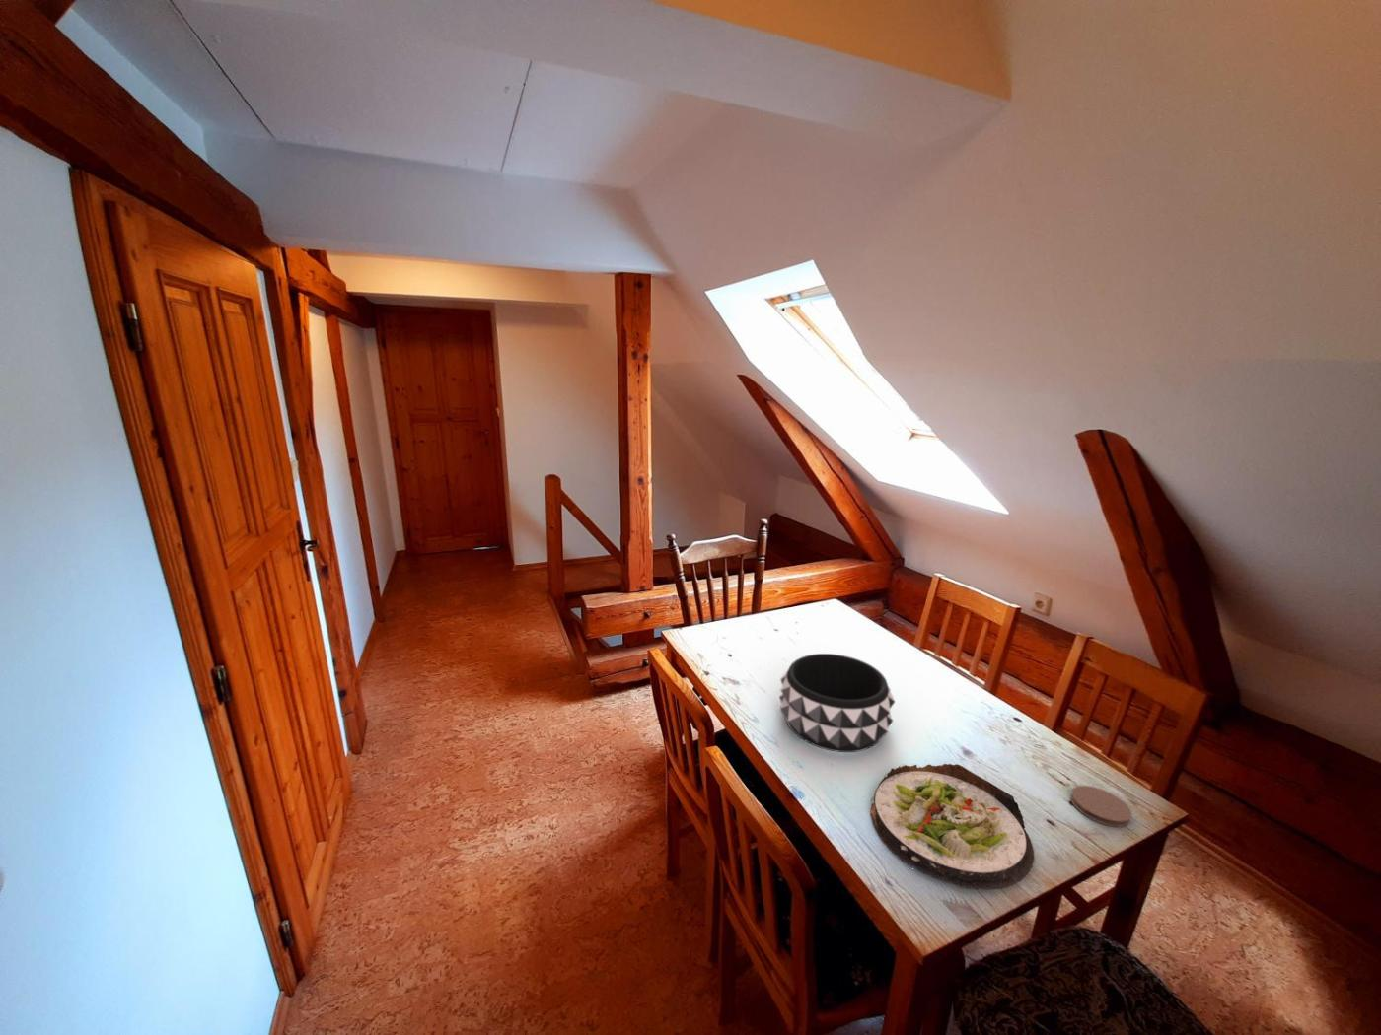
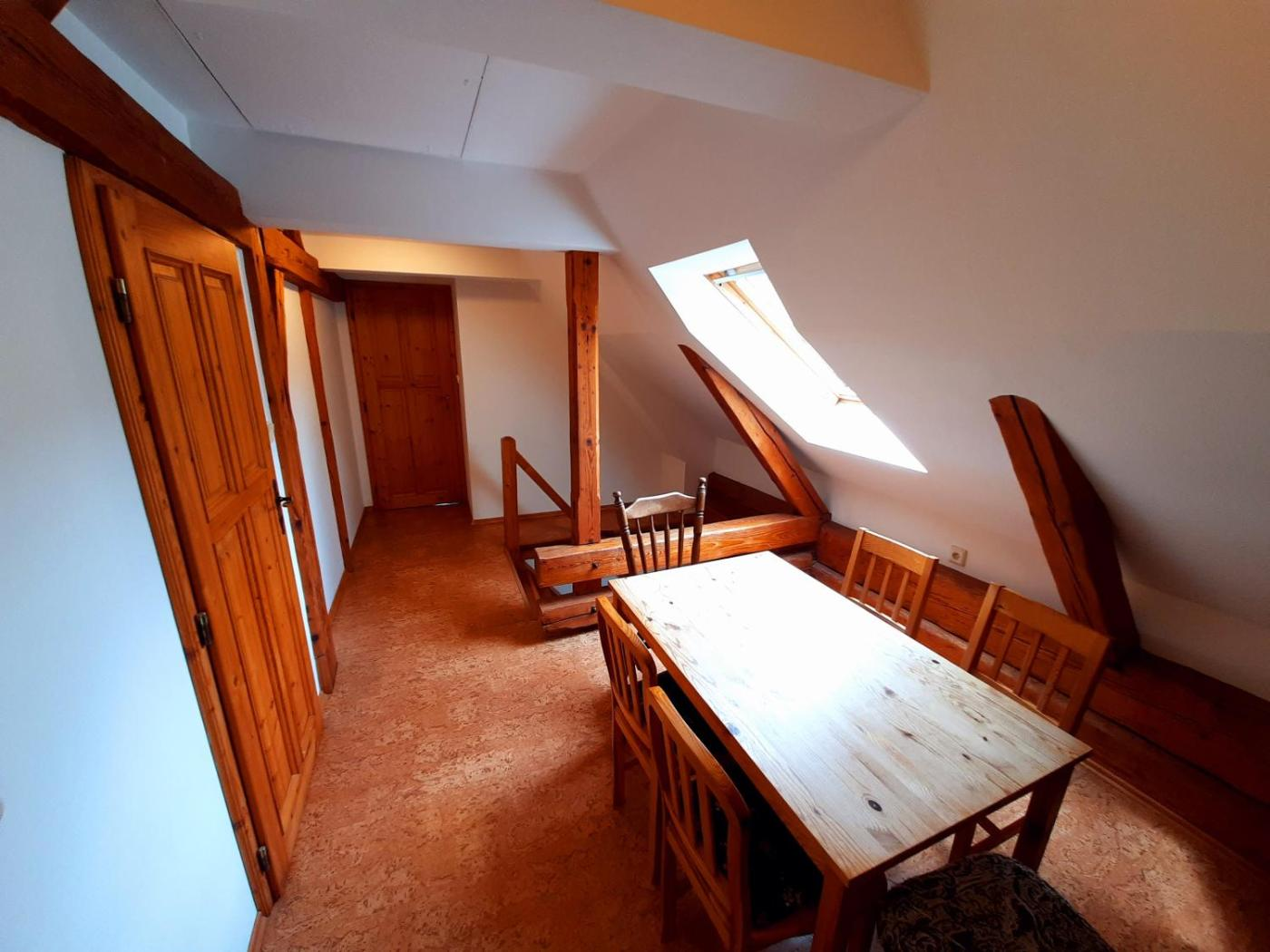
- decorative bowl (834, 699)
- coaster (1099, 806)
- salad plate (947, 816)
